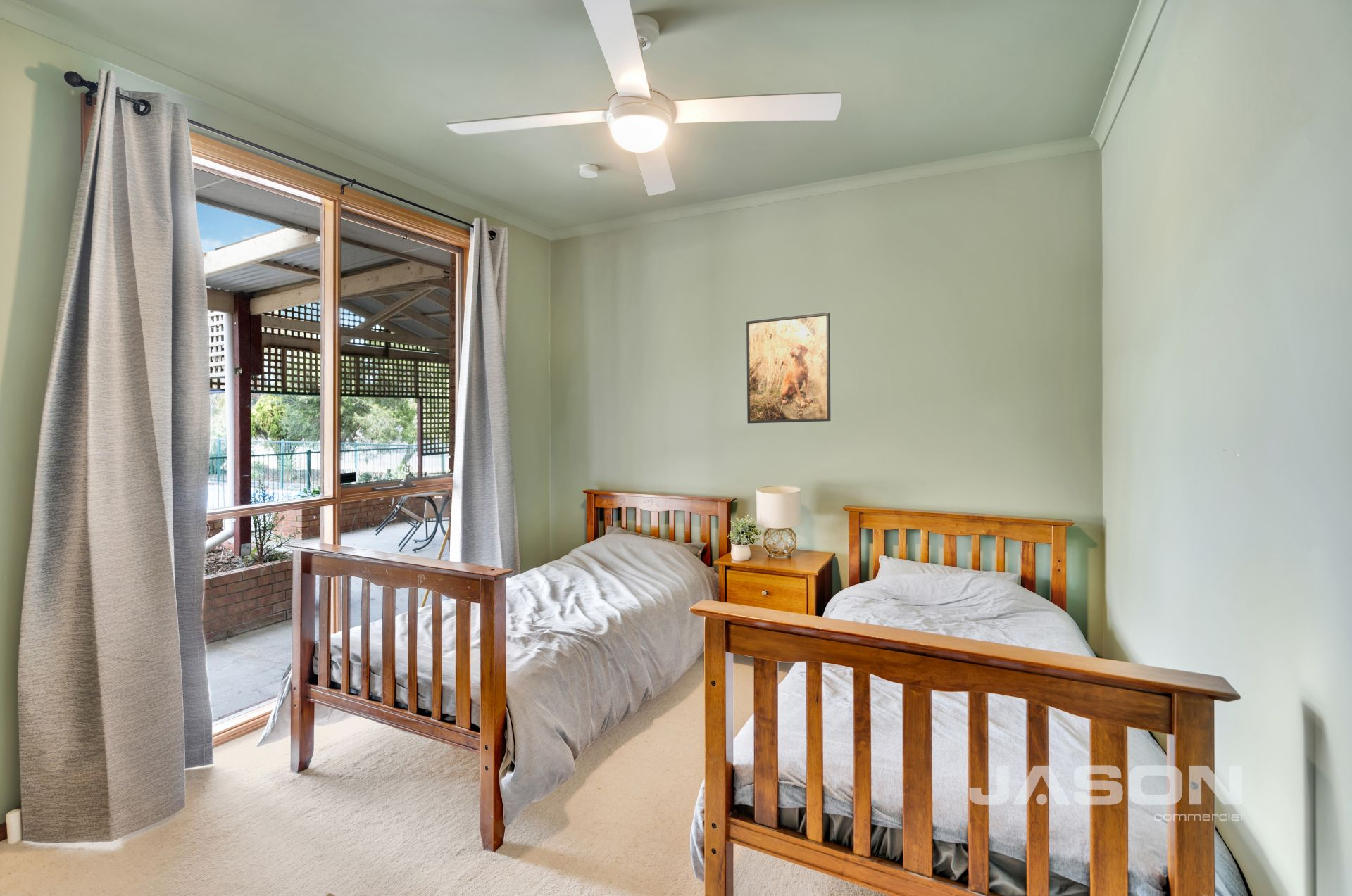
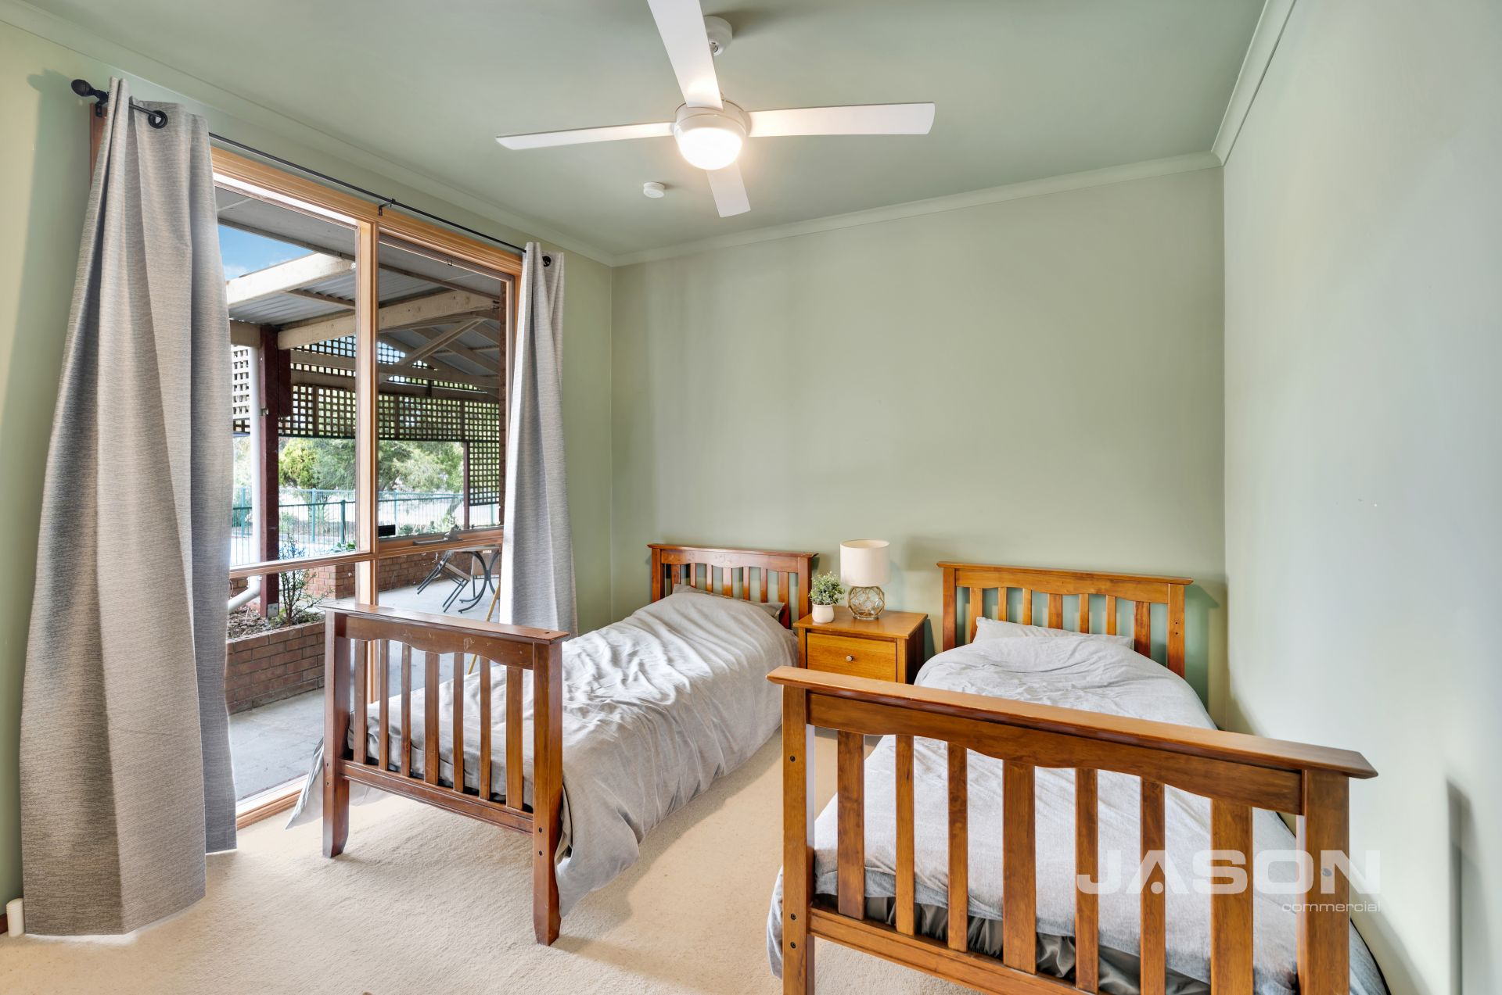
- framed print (787, 370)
